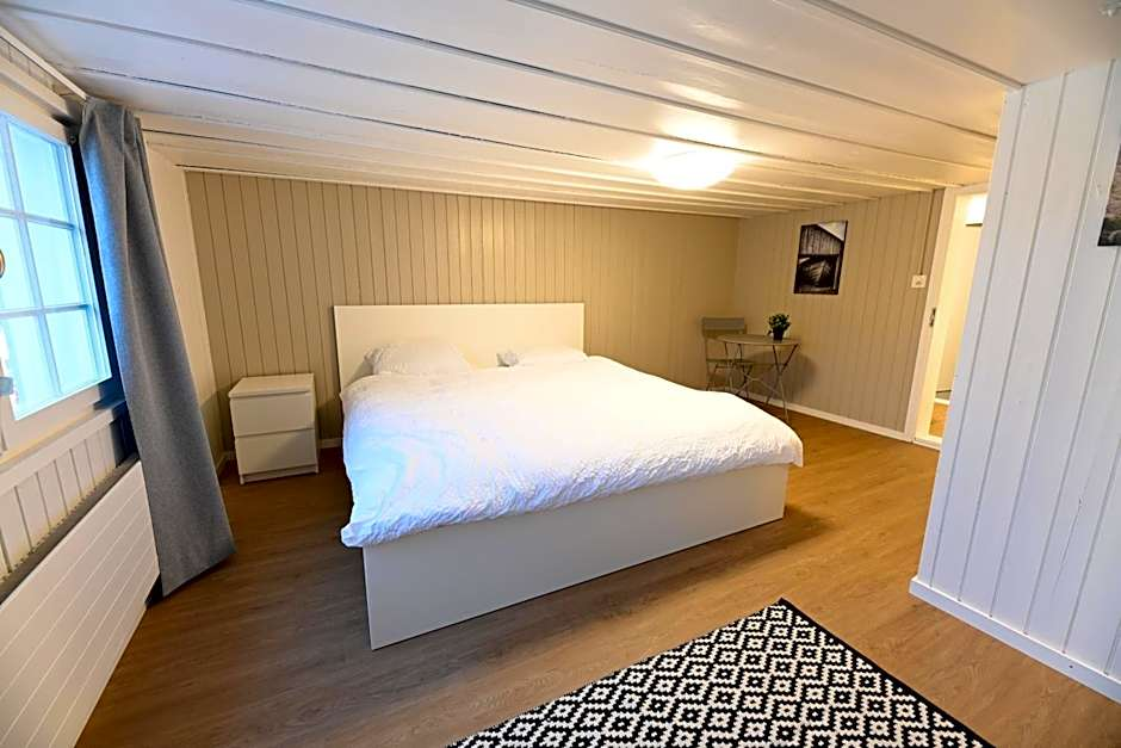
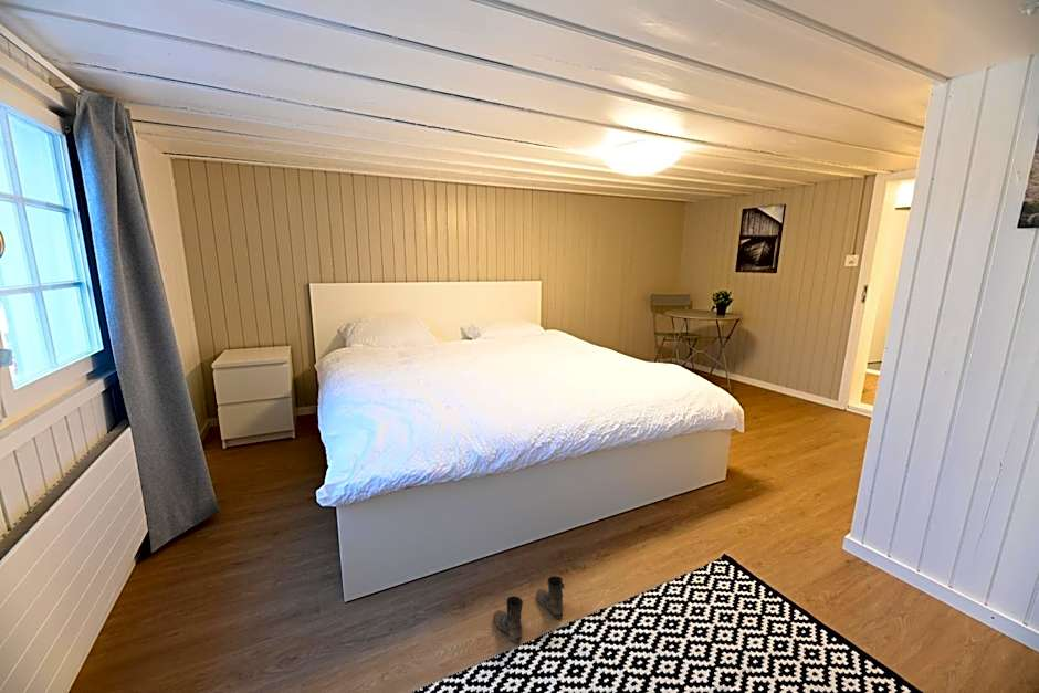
+ boots (522, 600)
